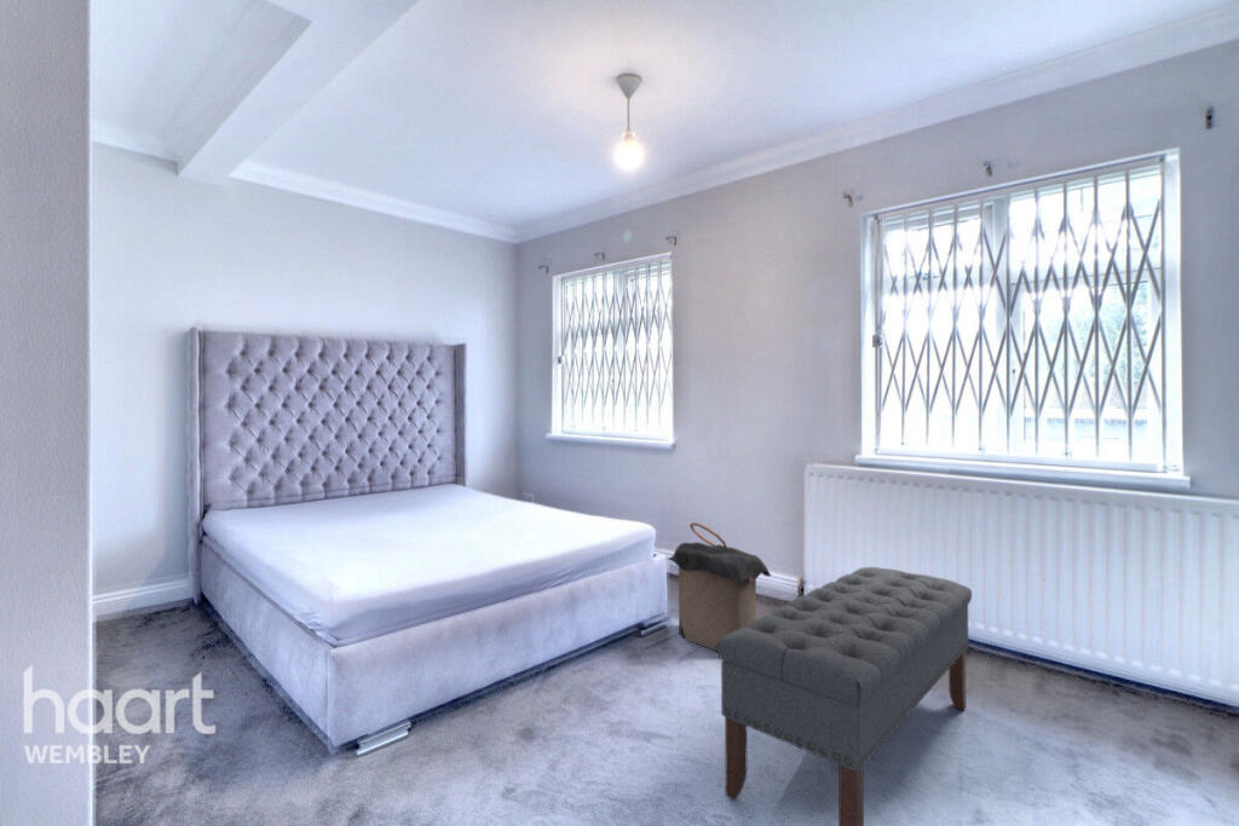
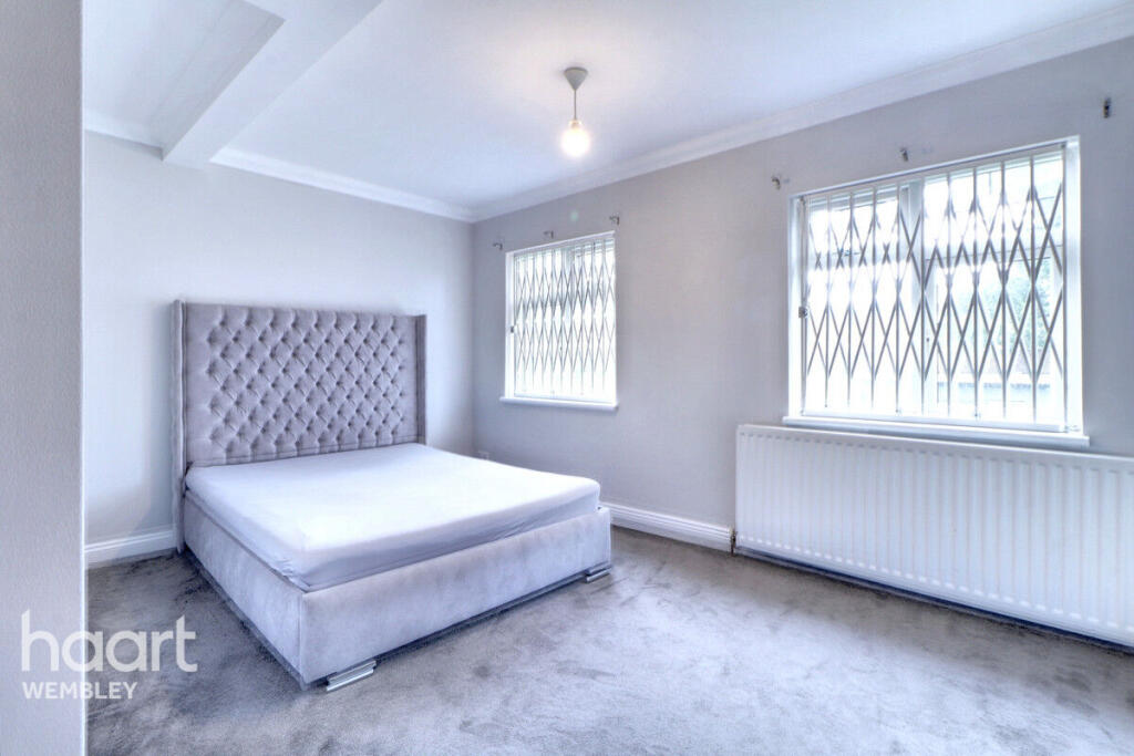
- bench (860, 674)
- laundry hamper (719, 582)
